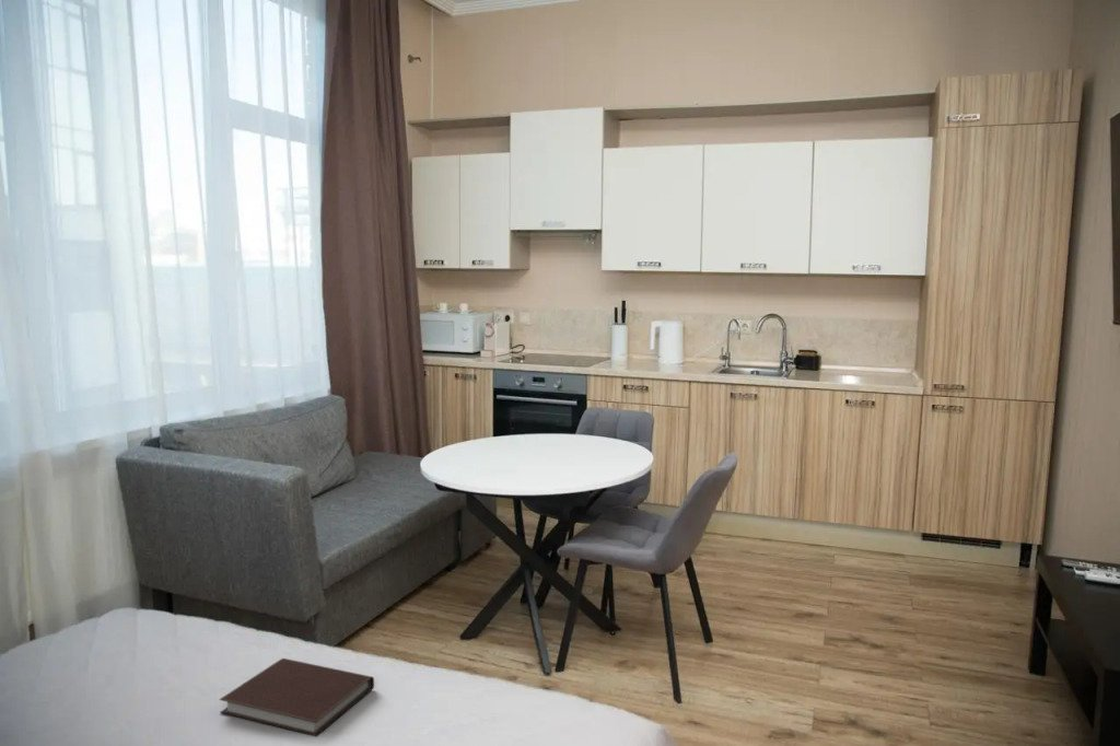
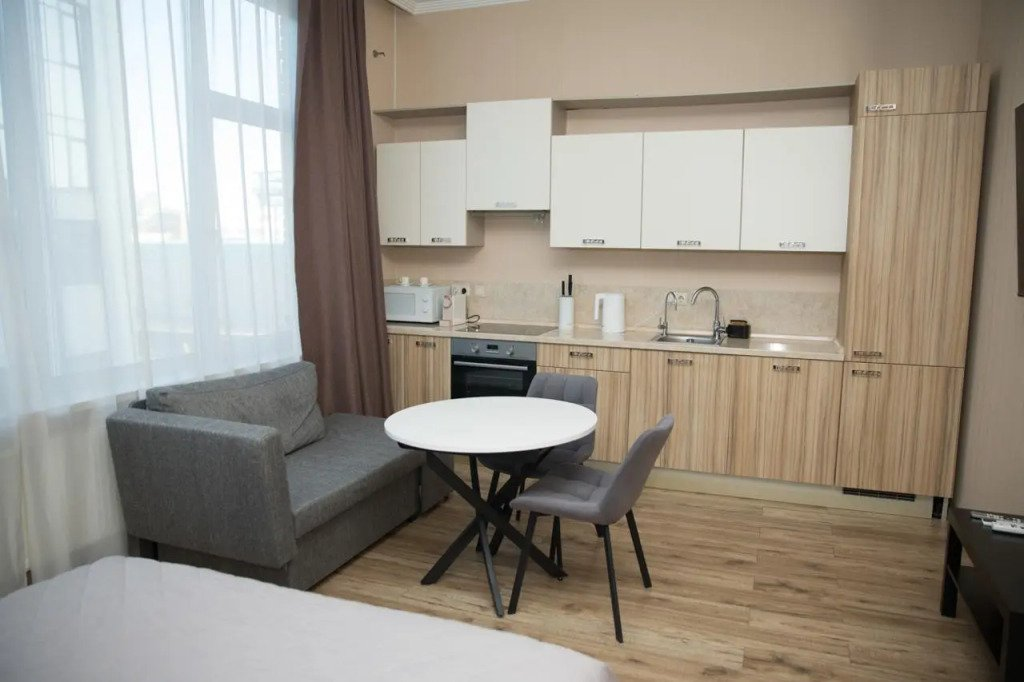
- notebook (299, 693)
